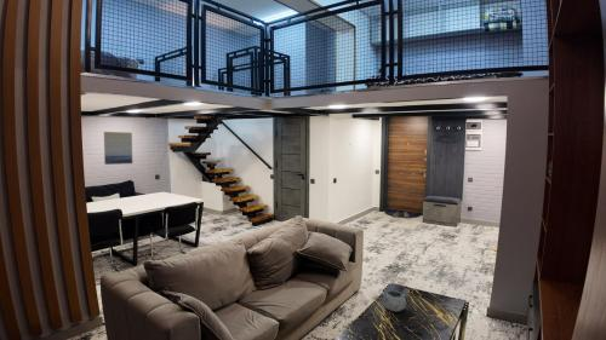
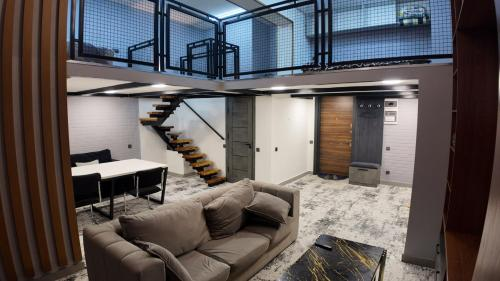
- wall art (118, 148)
- decorative bowl (394, 299)
